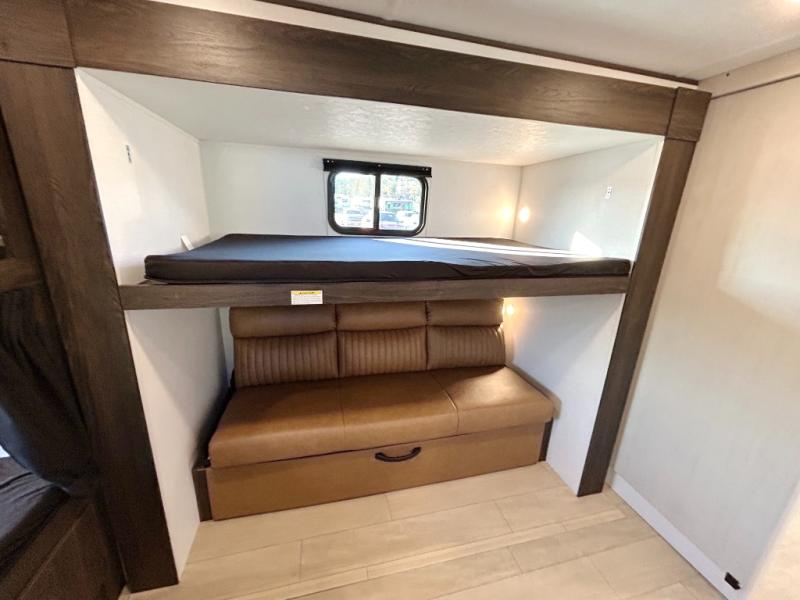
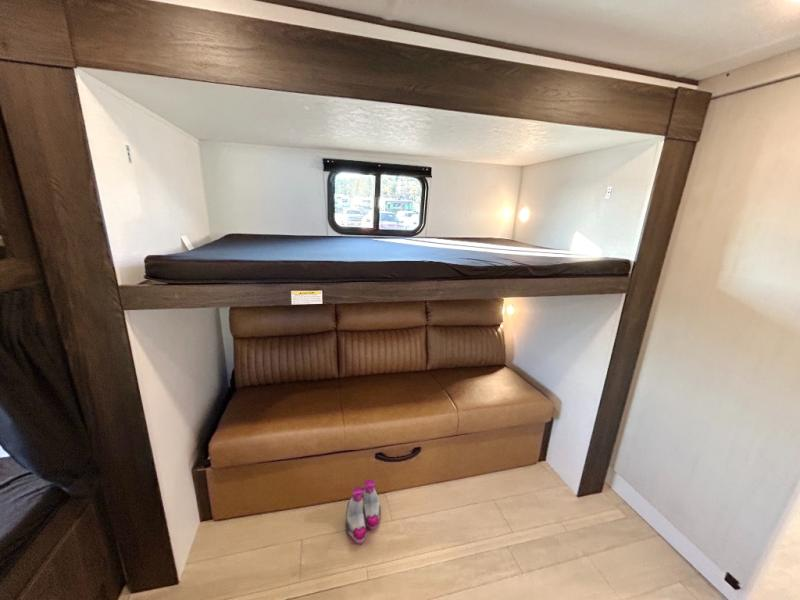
+ boots (364, 504)
